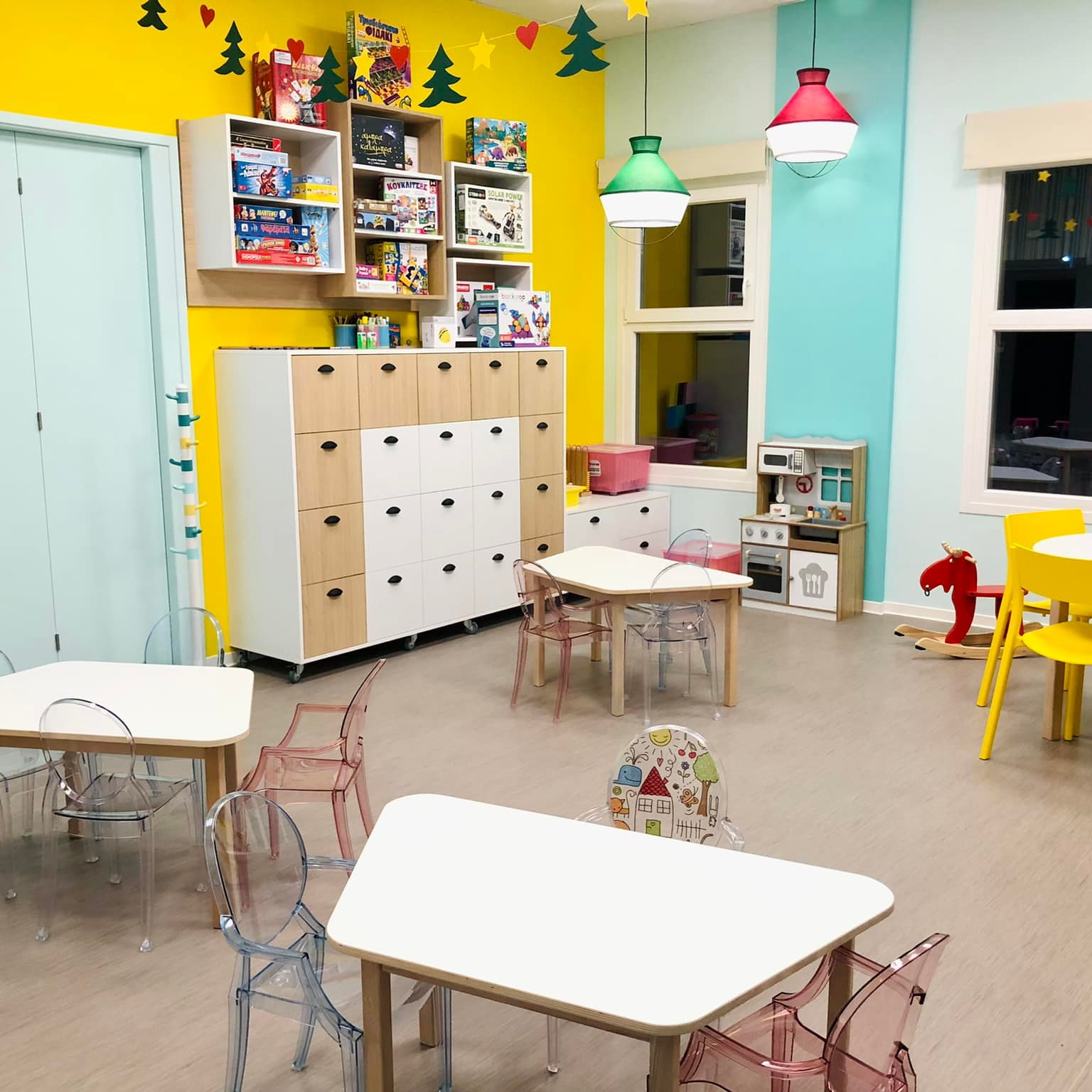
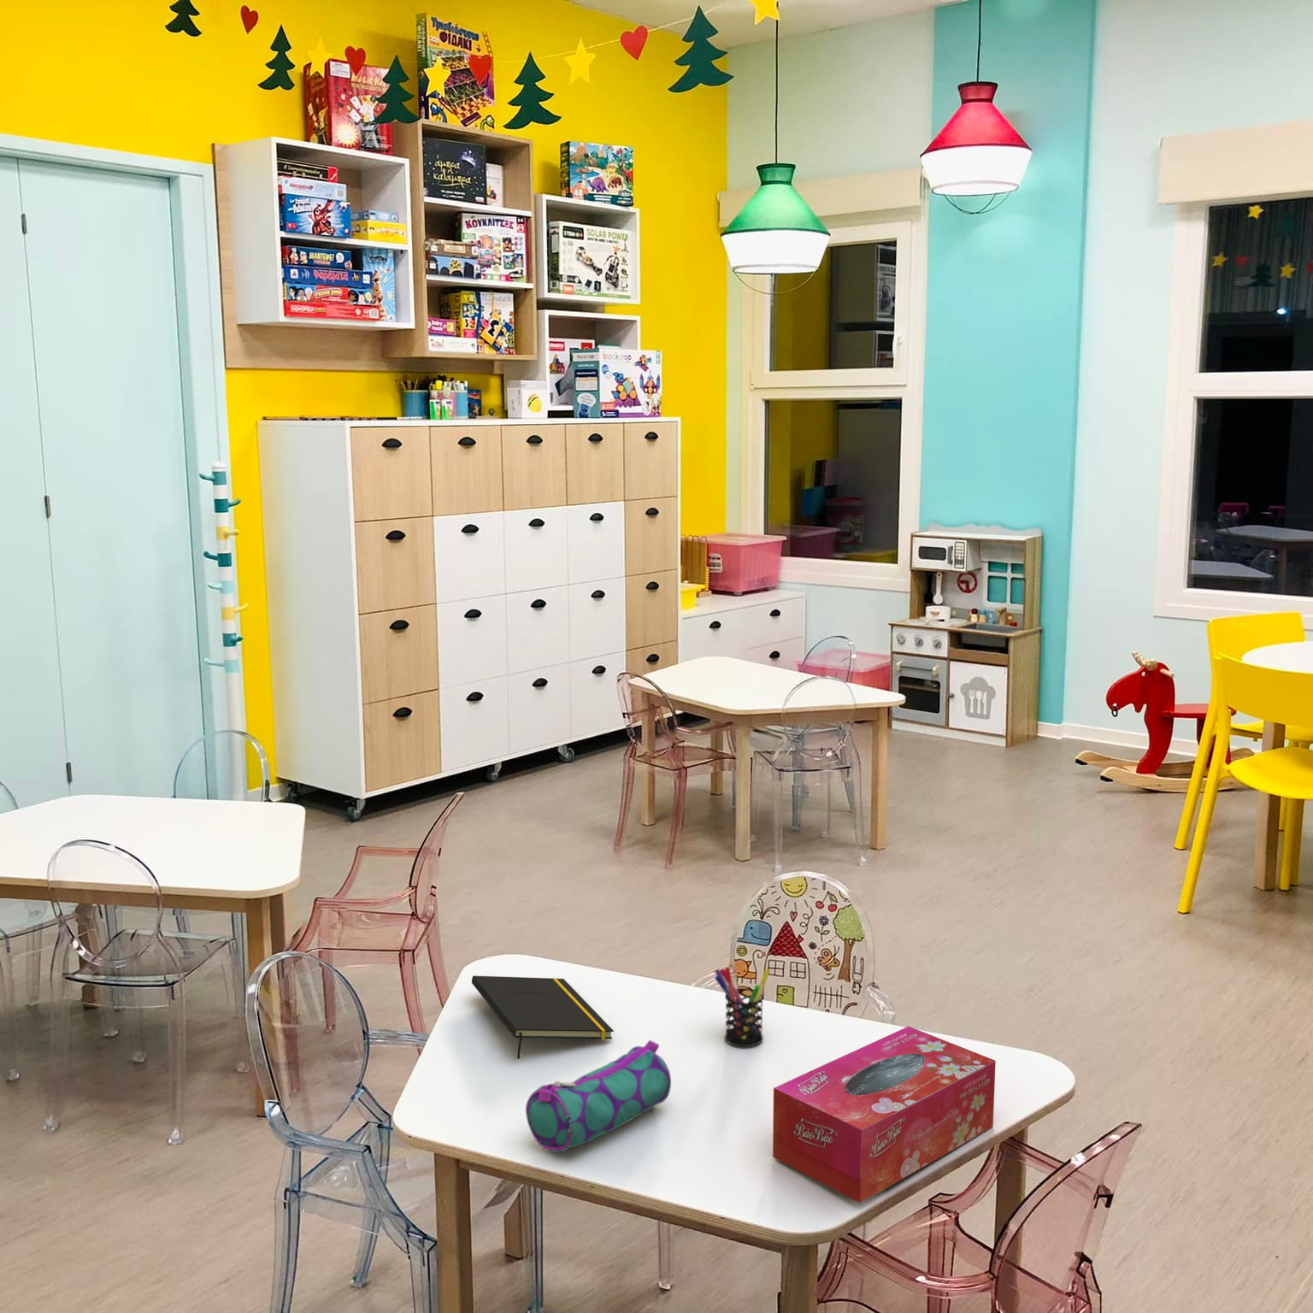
+ pencil case (601, 1095)
+ pen holder (744, 1003)
+ notepad (540, 1006)
+ tissue box (886, 1107)
